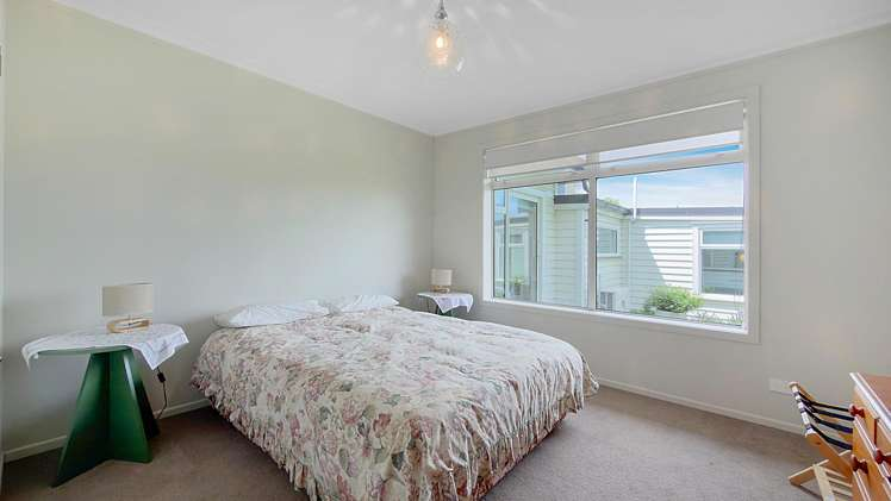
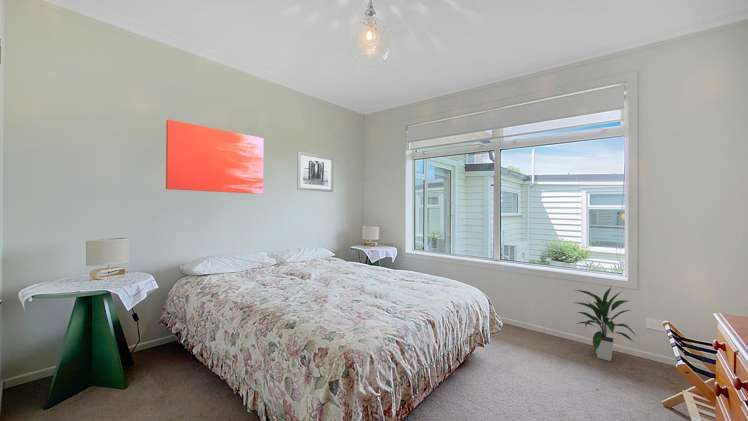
+ wall art (219, 160)
+ indoor plant (601, 321)
+ wall art (316, 173)
